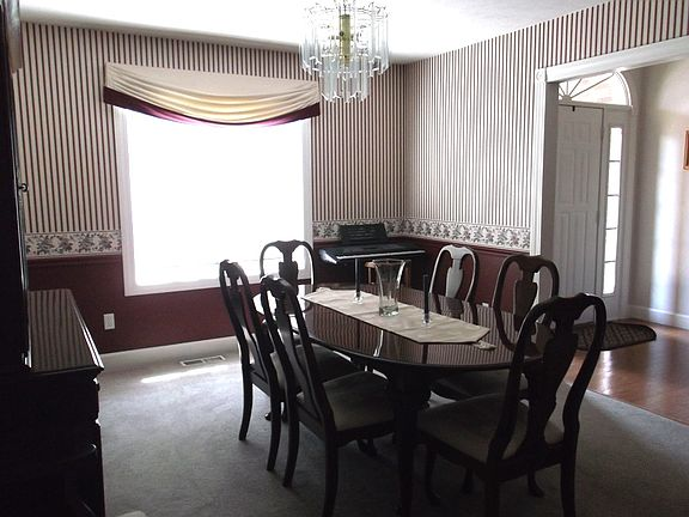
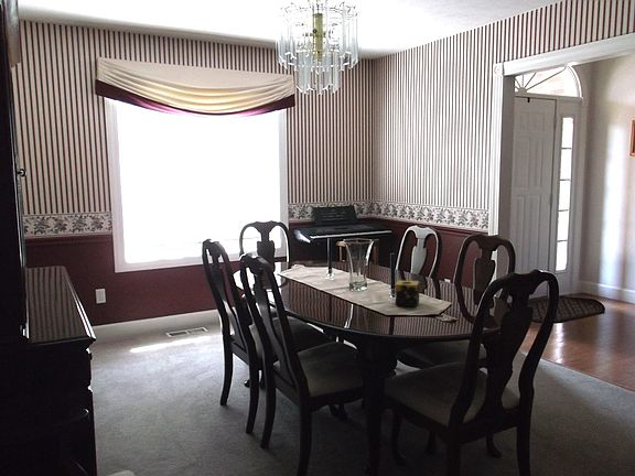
+ candle (407, 293)
